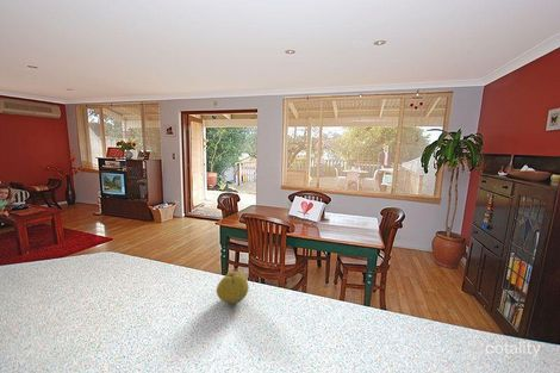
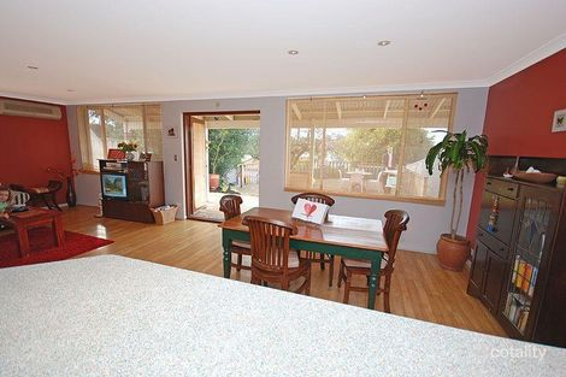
- fruit (232, 287)
